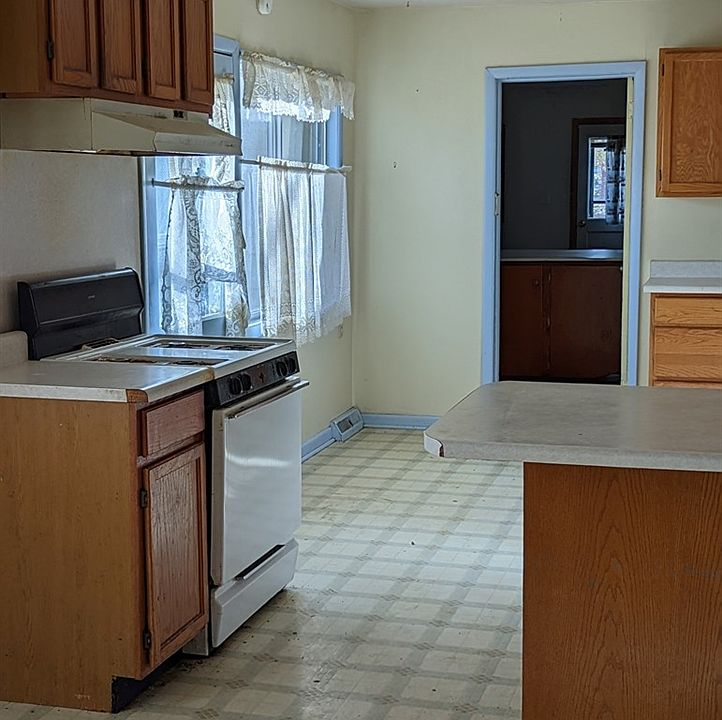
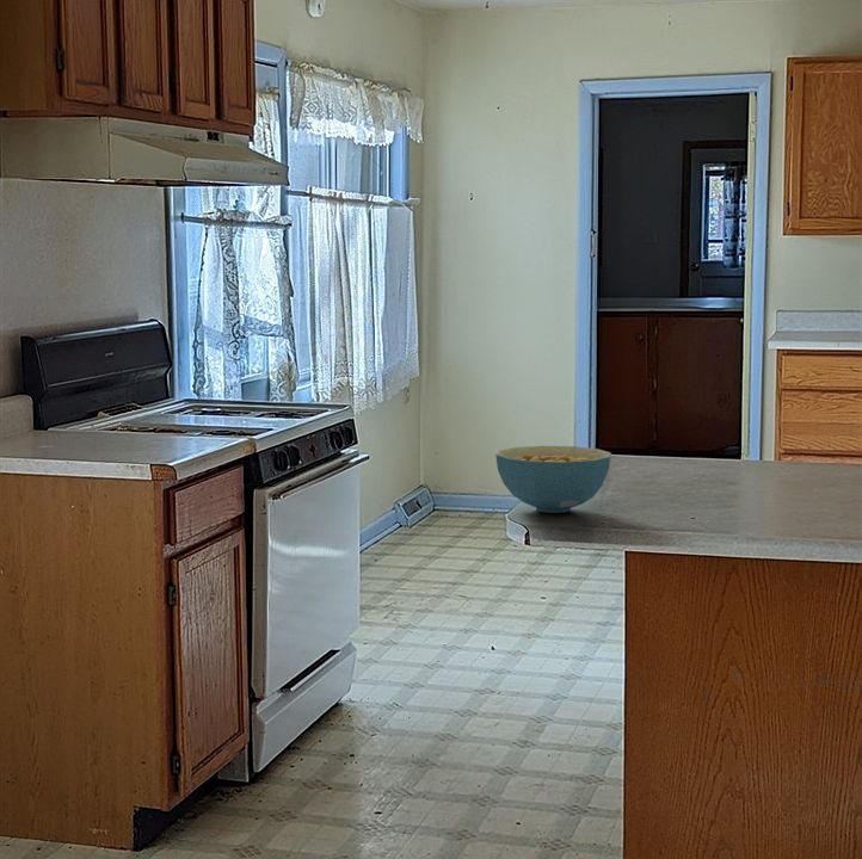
+ cereal bowl (553, 481)
